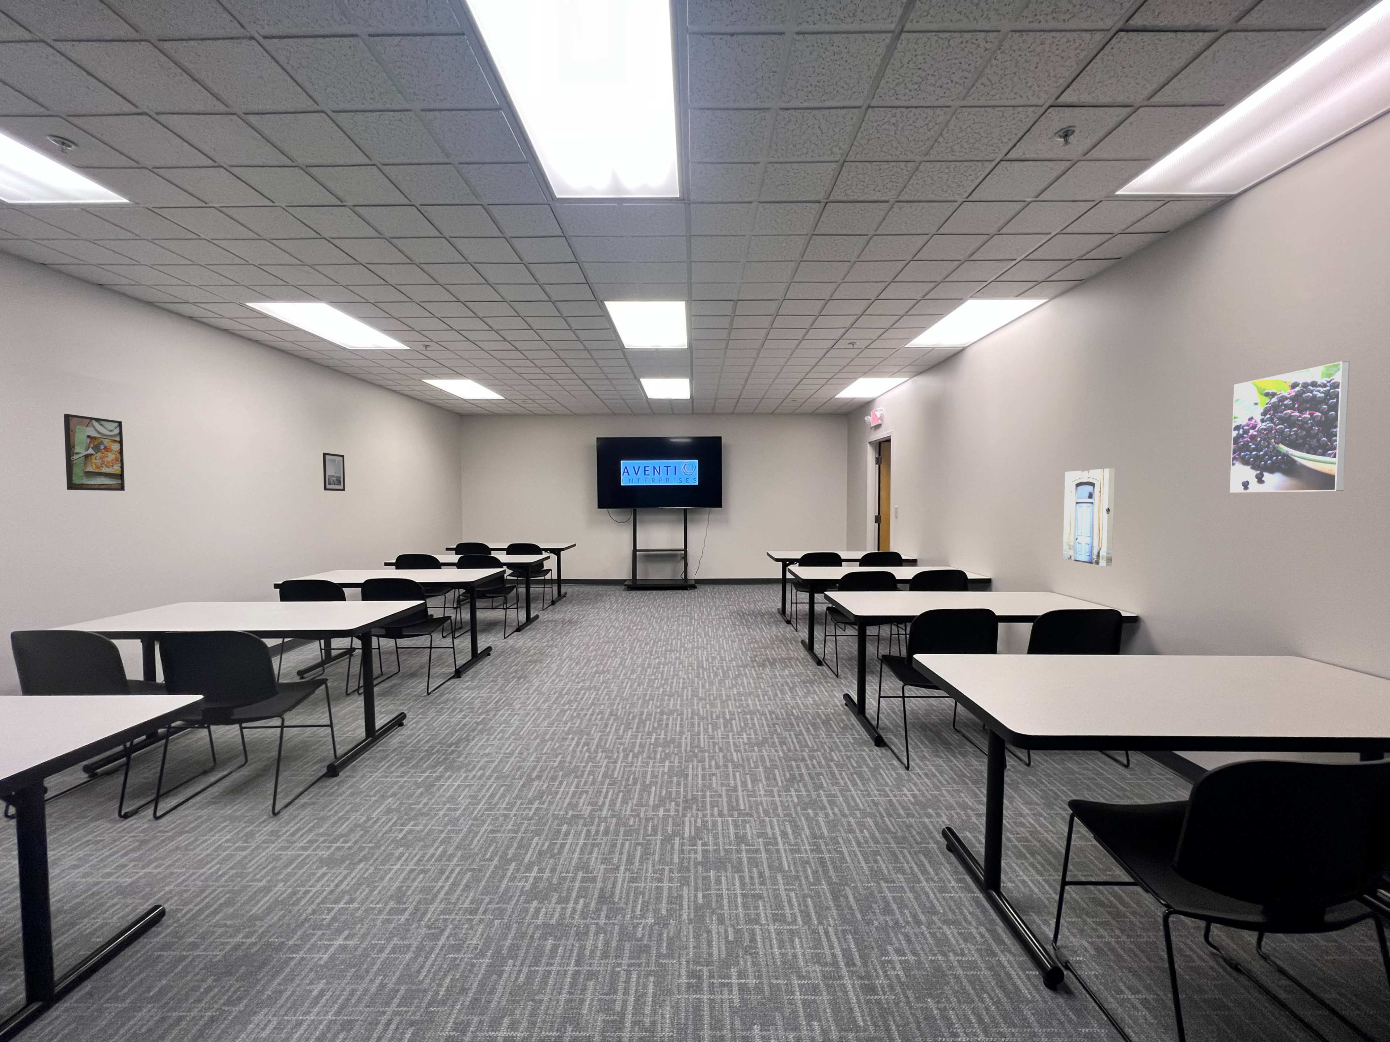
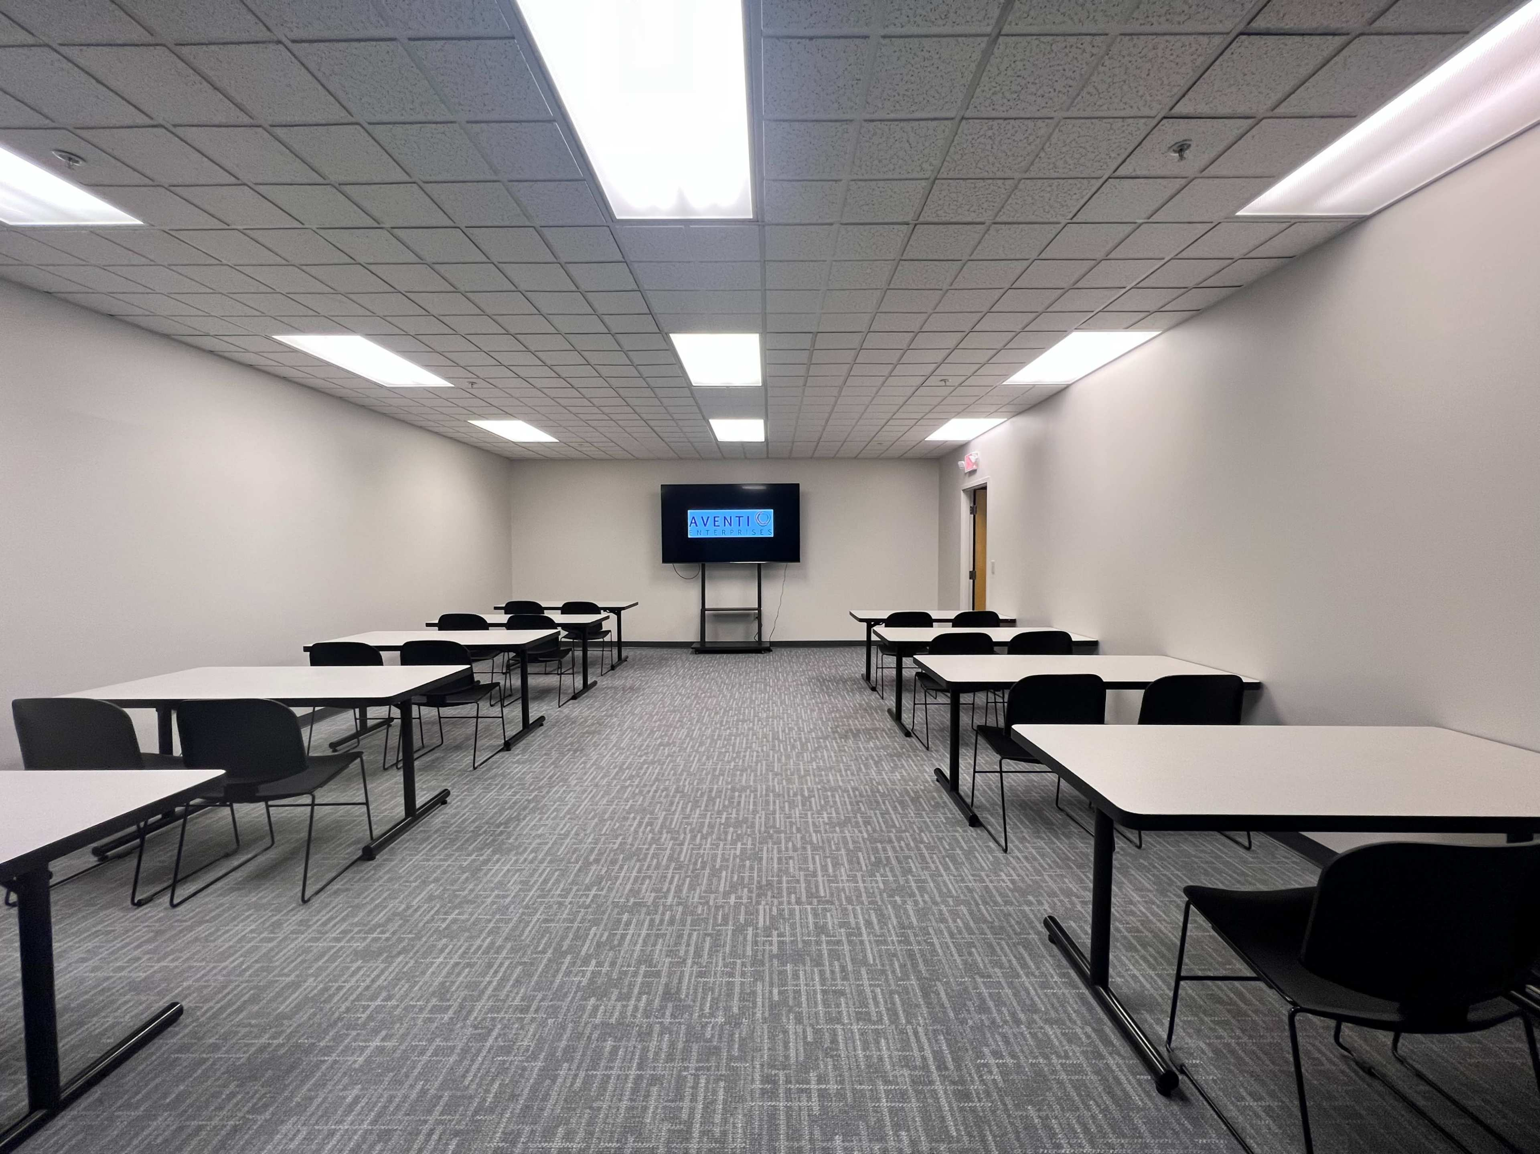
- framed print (95, 454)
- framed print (1284, 433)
- wall art (1087, 517)
- wall art (334, 472)
